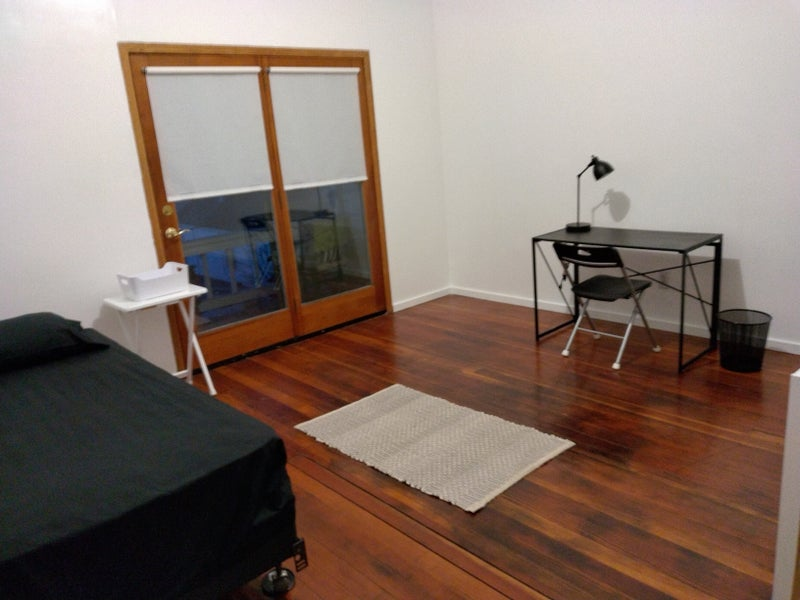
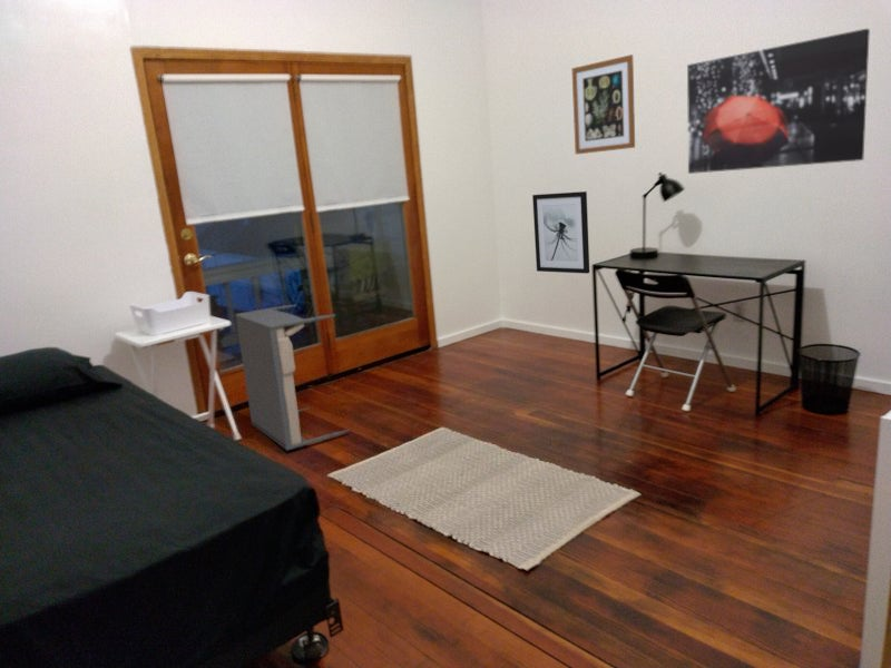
+ wall art (560, 233)
+ laundry hamper (291, 372)
+ wall art (768, 108)
+ wall art (603, 107)
